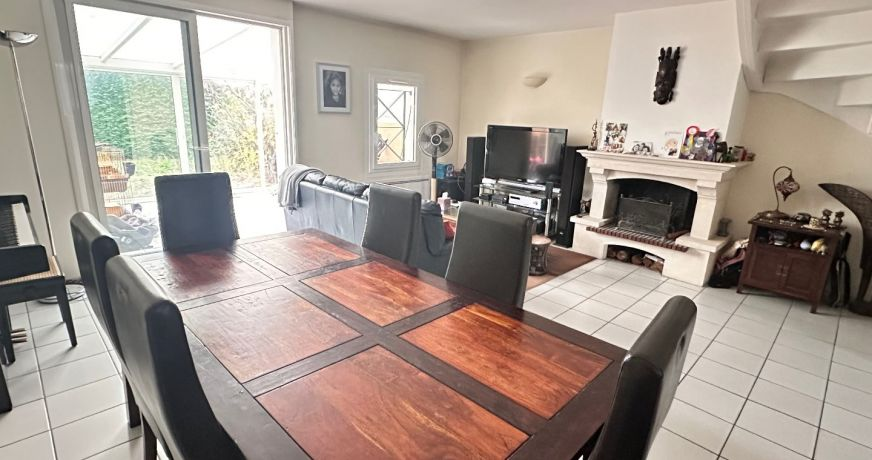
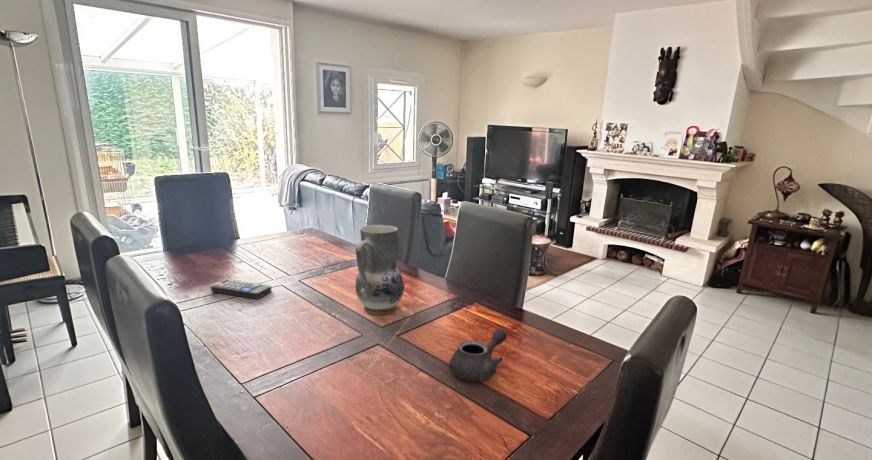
+ teapot (483, 353)
+ vase (379, 269)
+ remote control (241, 288)
